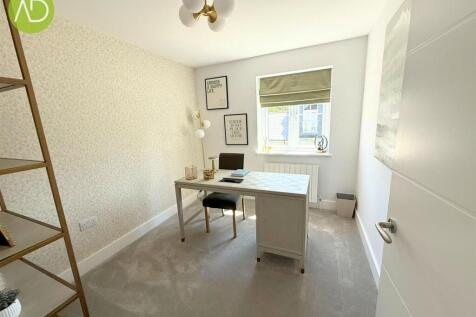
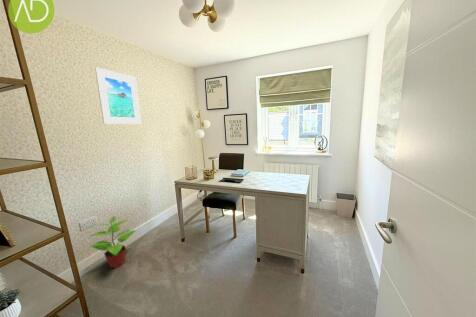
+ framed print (120, 98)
+ potted plant (114, 238)
